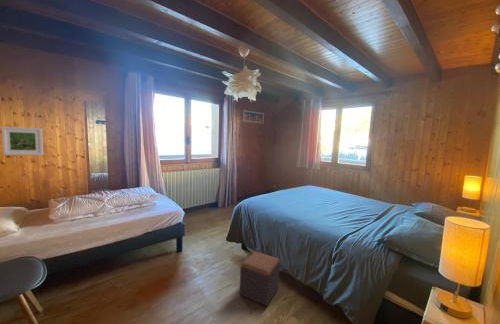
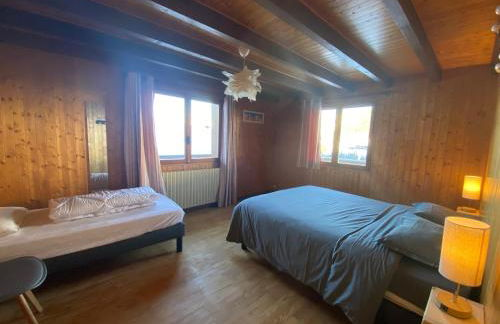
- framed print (23, 141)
- footstool (260, 275)
